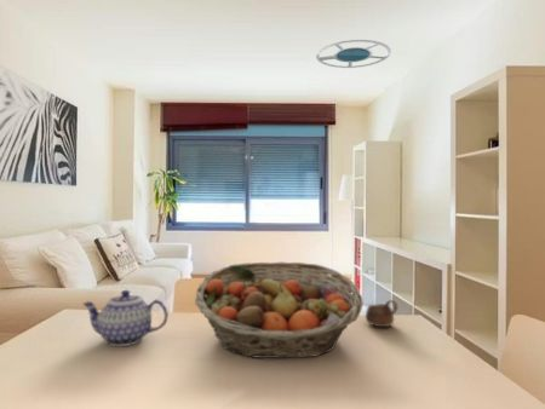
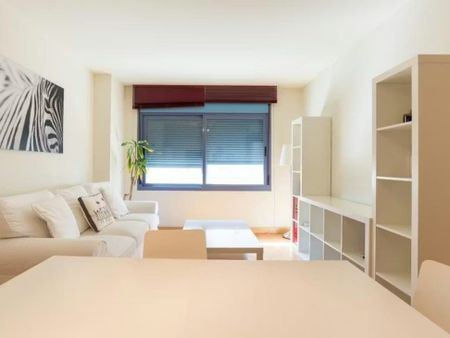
- cup (380, 311)
- fruit basket (277, 304)
- teapot (125, 315)
- ceiling lamp (352, 51)
